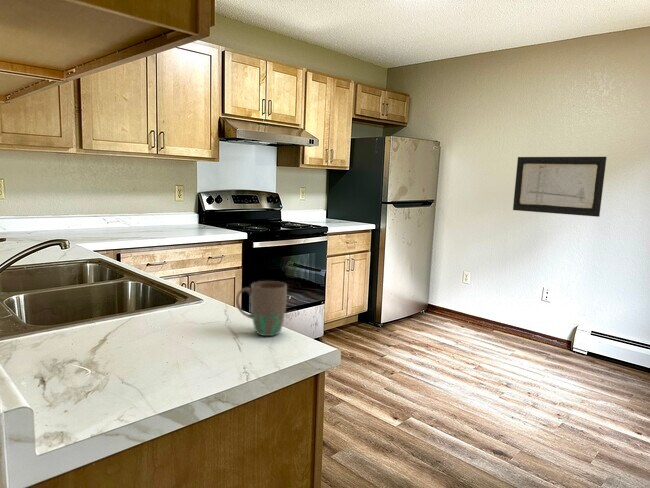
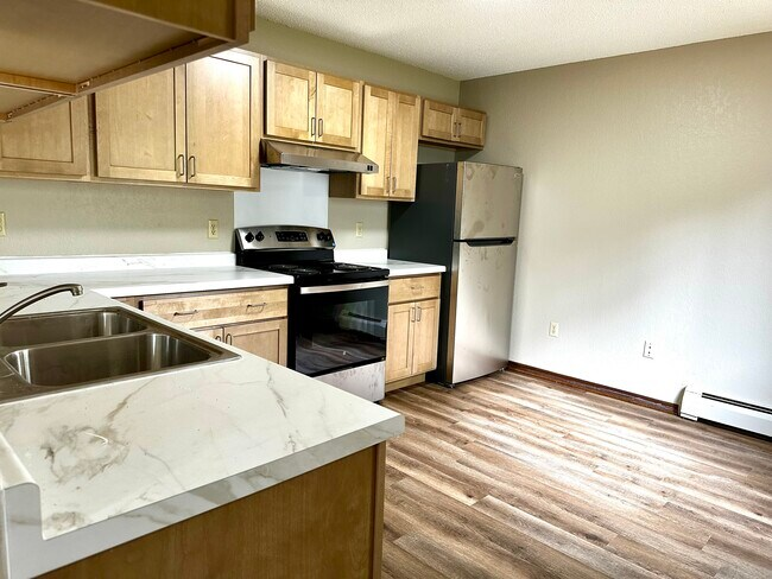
- wall art (556, 185)
- mug (261, 308)
